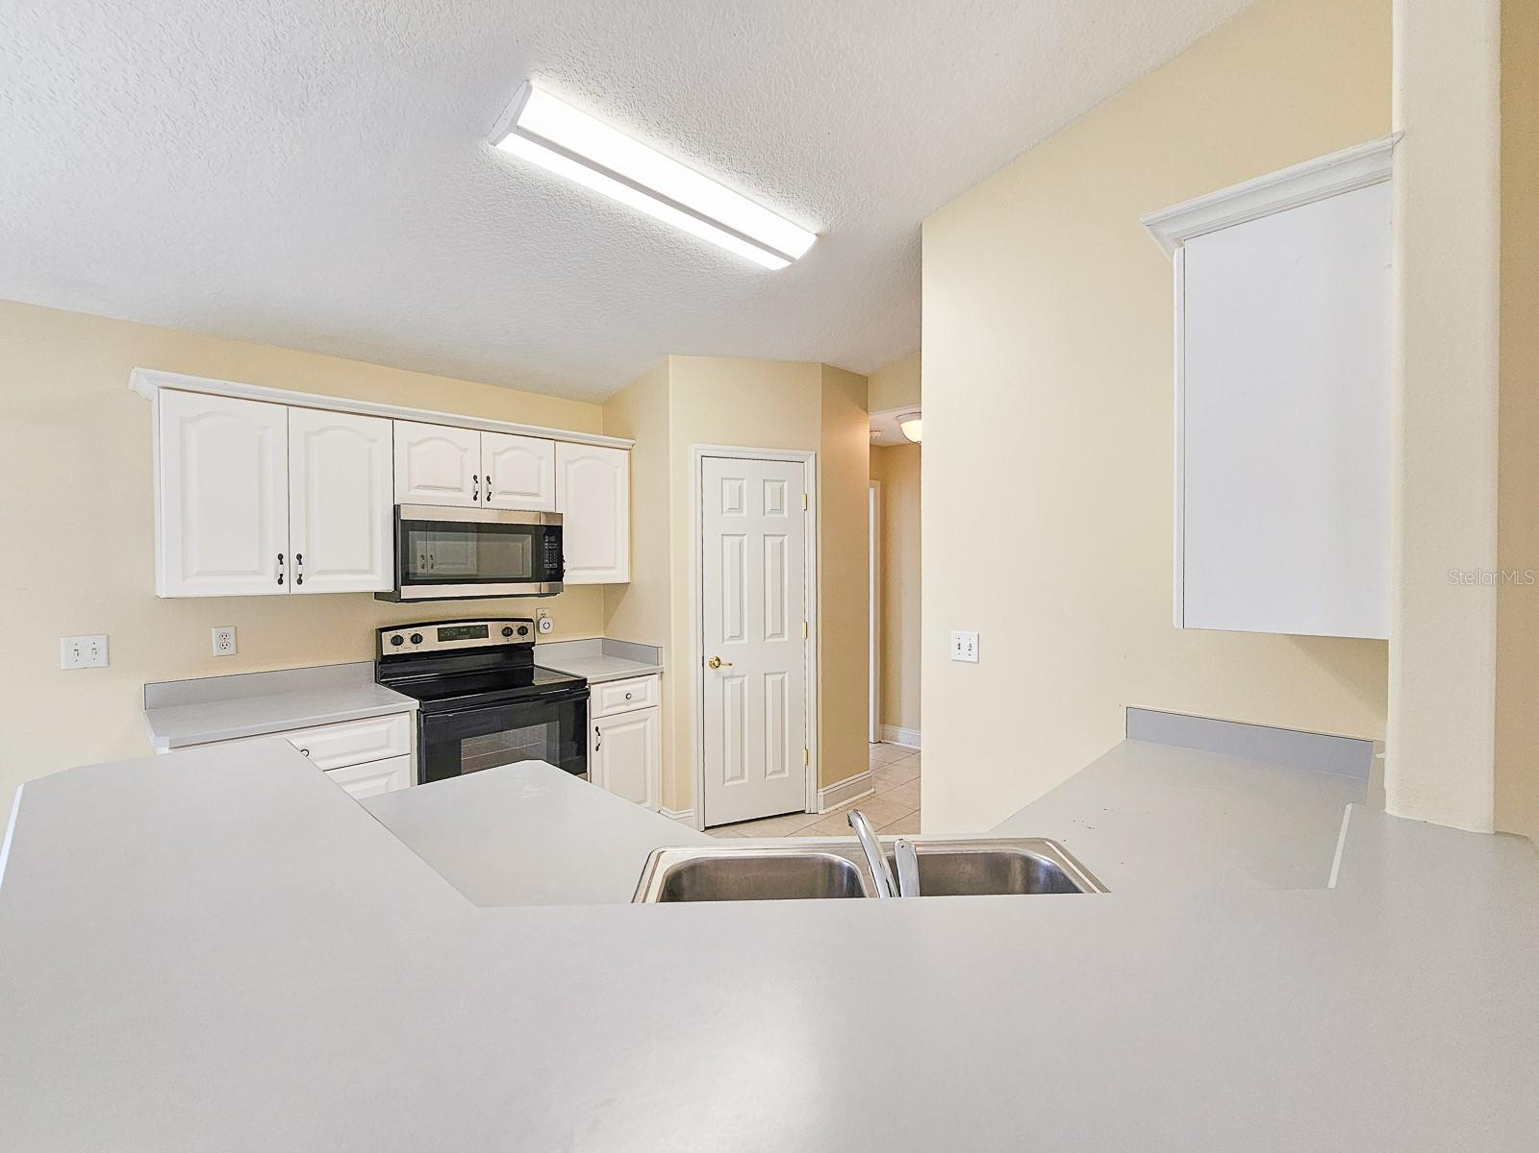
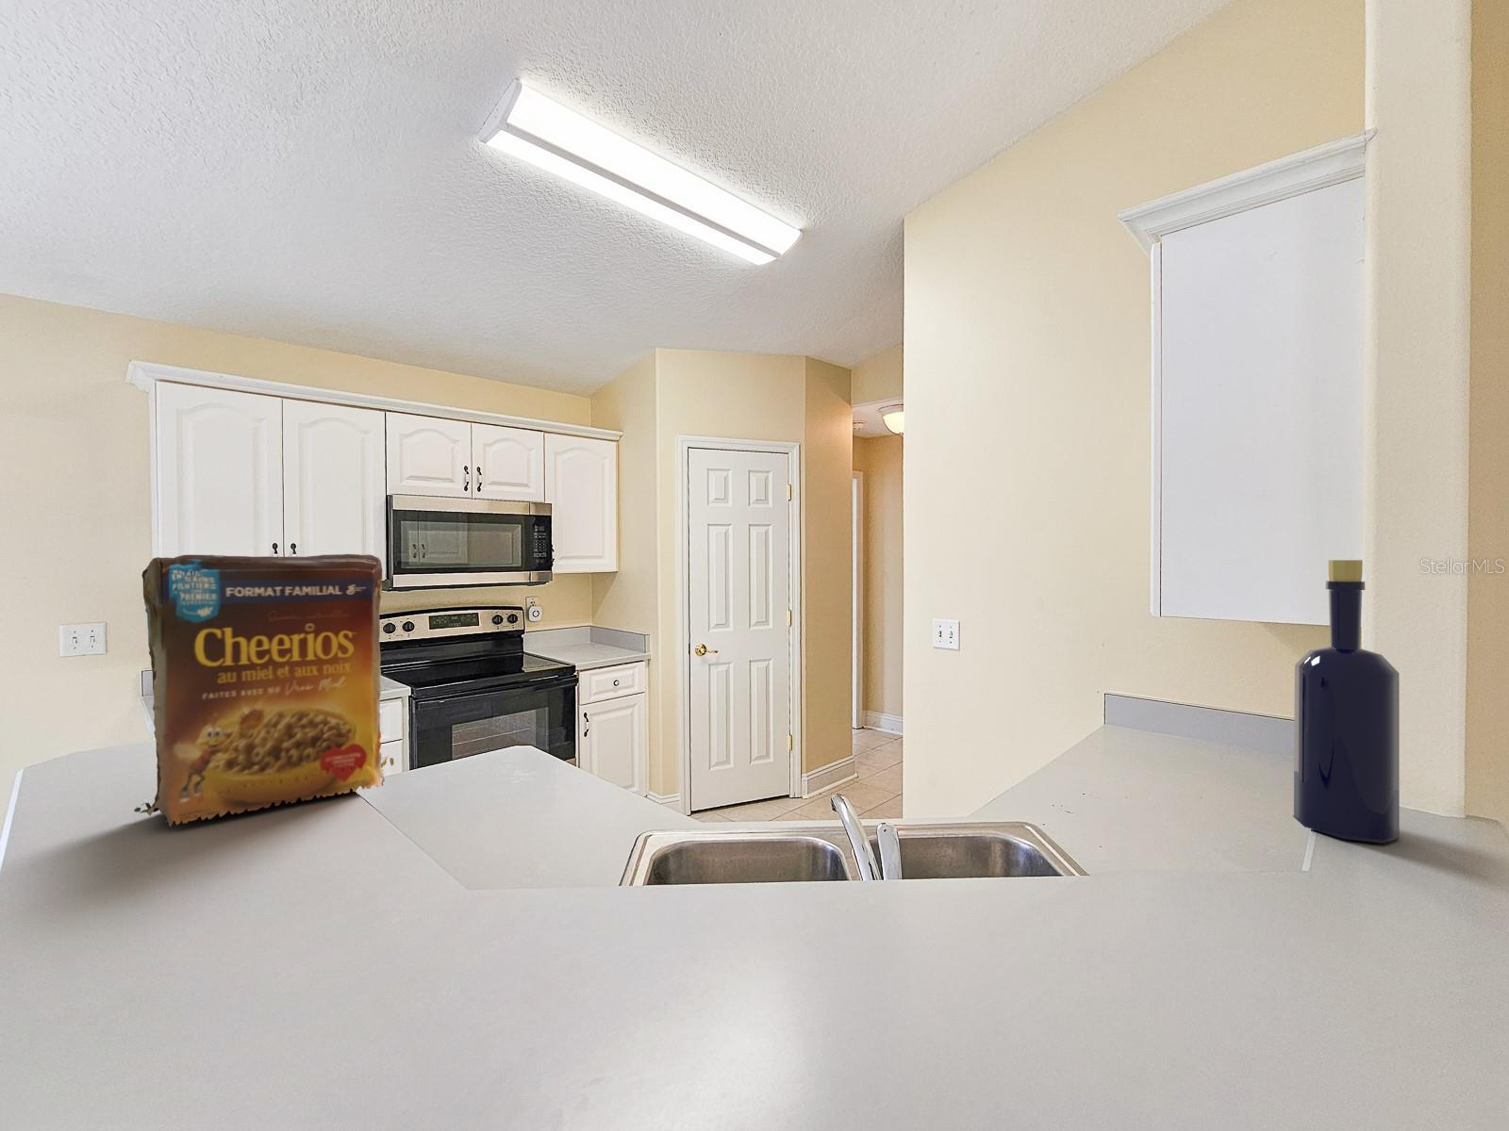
+ bottle (1344, 693)
+ cereal box (273, 672)
